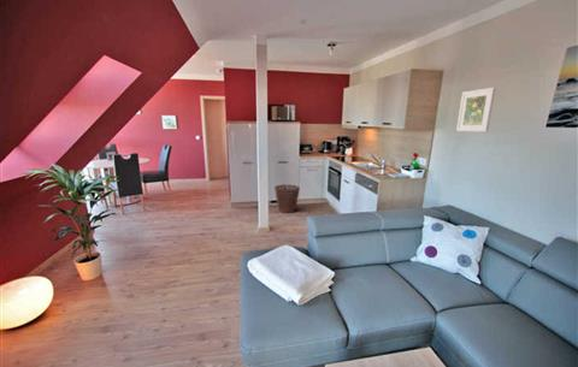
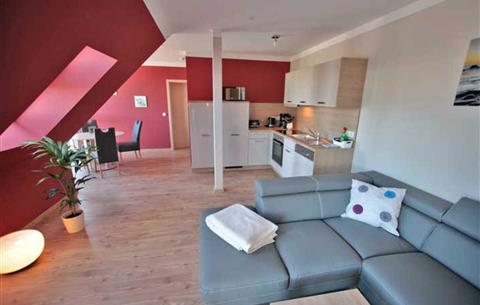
- basket (287, 199)
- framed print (474, 111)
